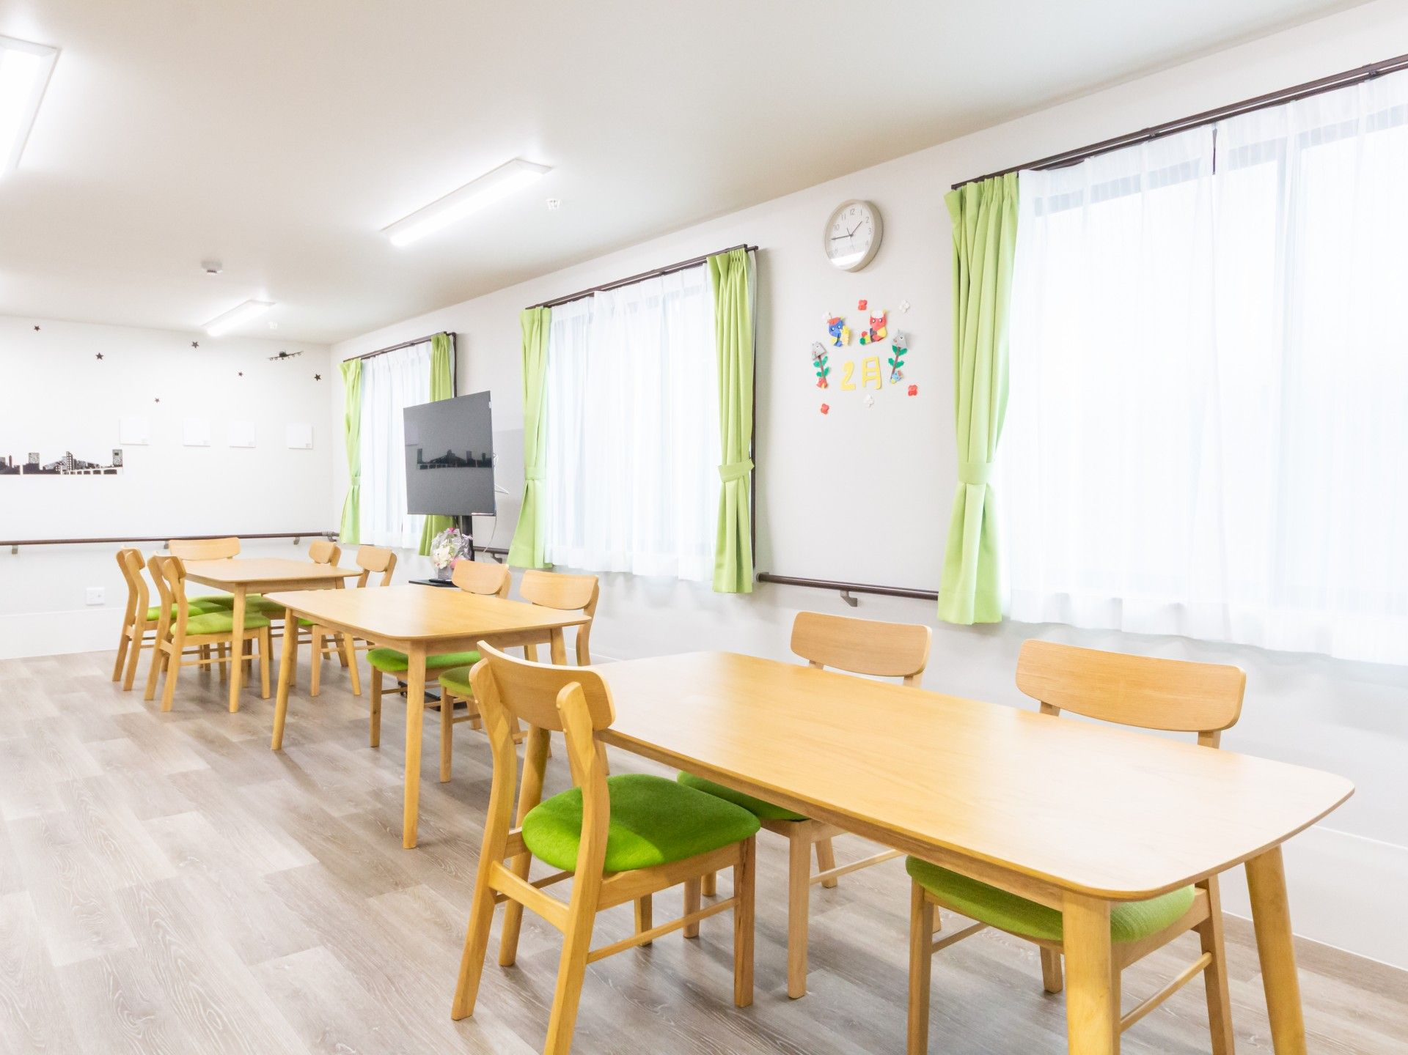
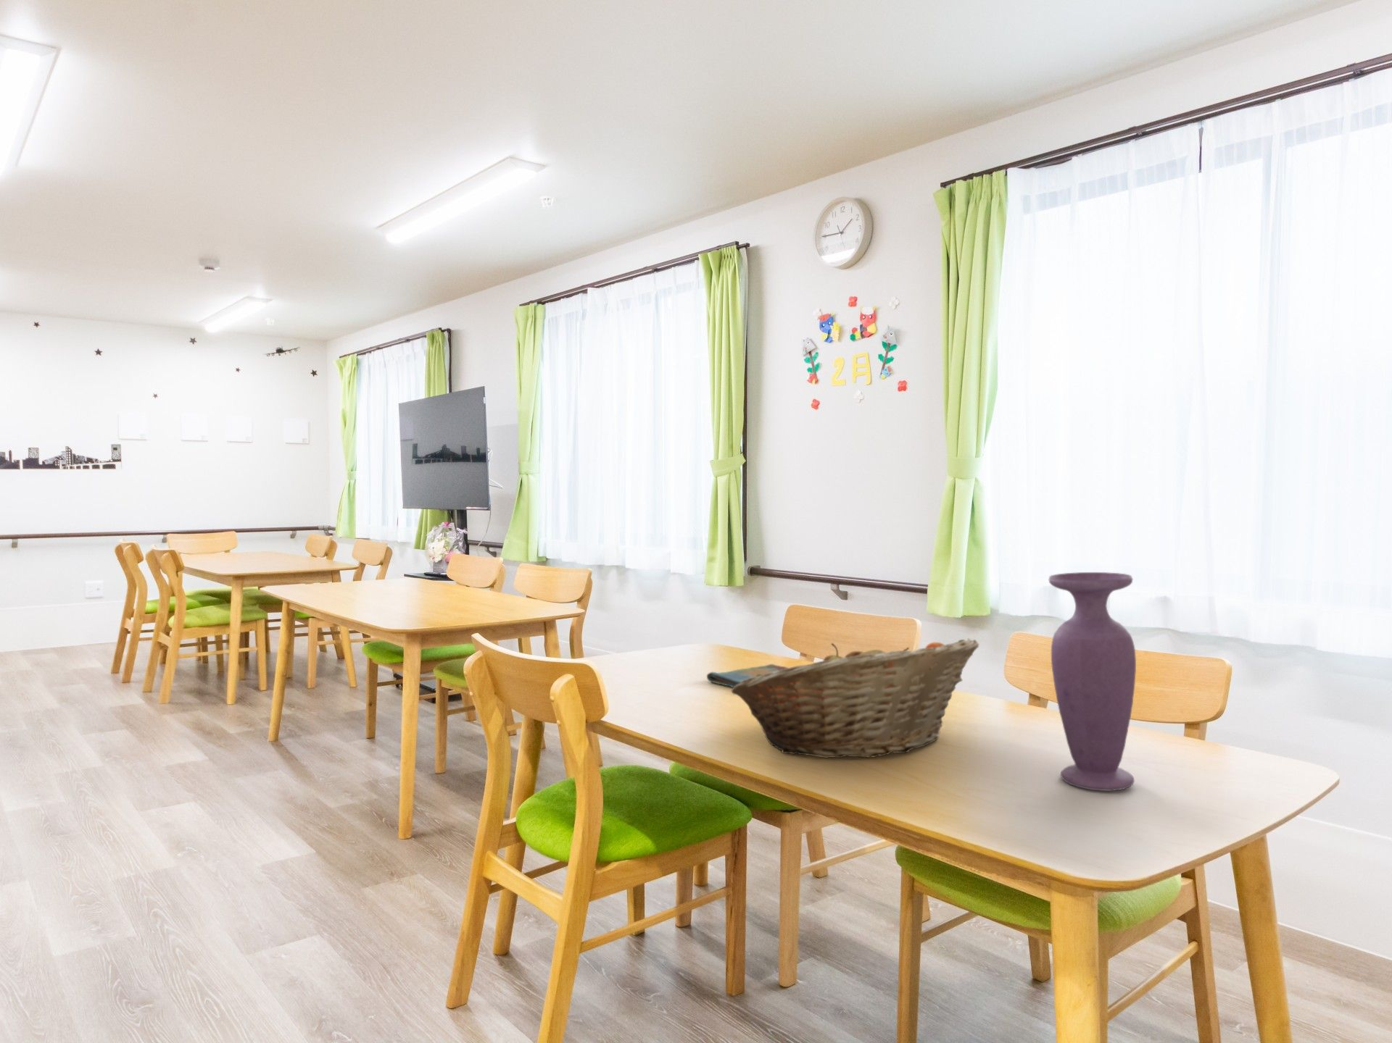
+ vase (1091, 678)
+ fruit basket (858, 687)
+ dish towel (762, 674)
